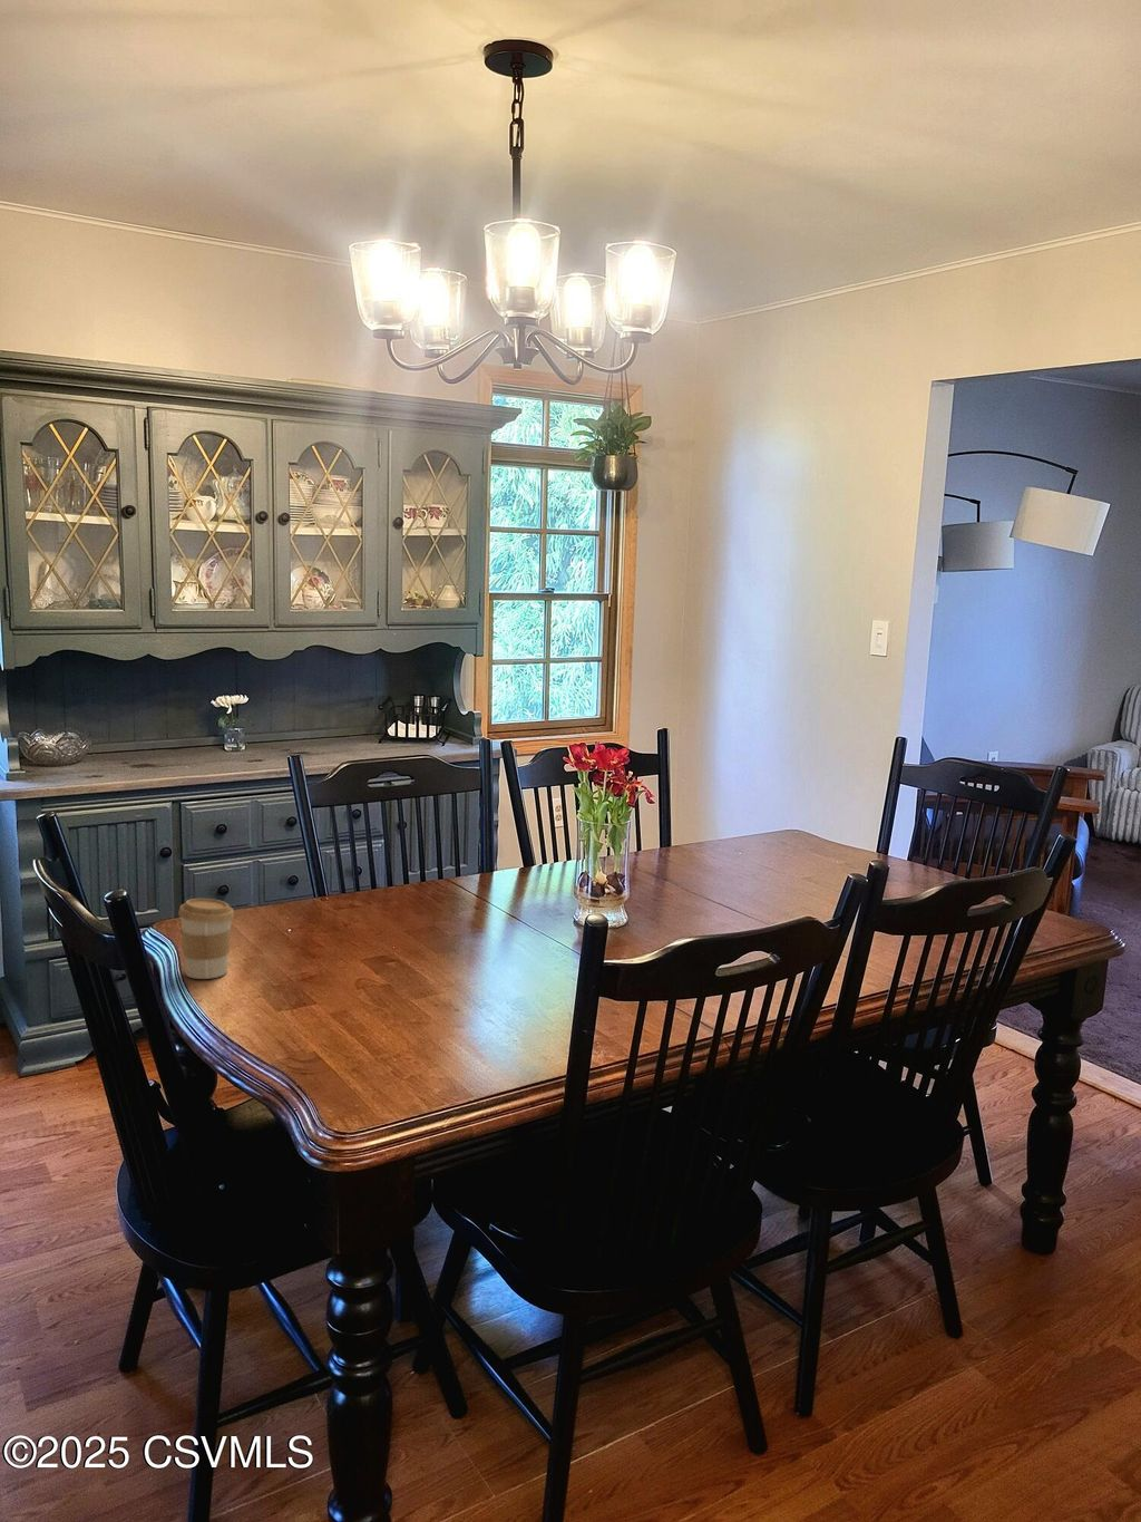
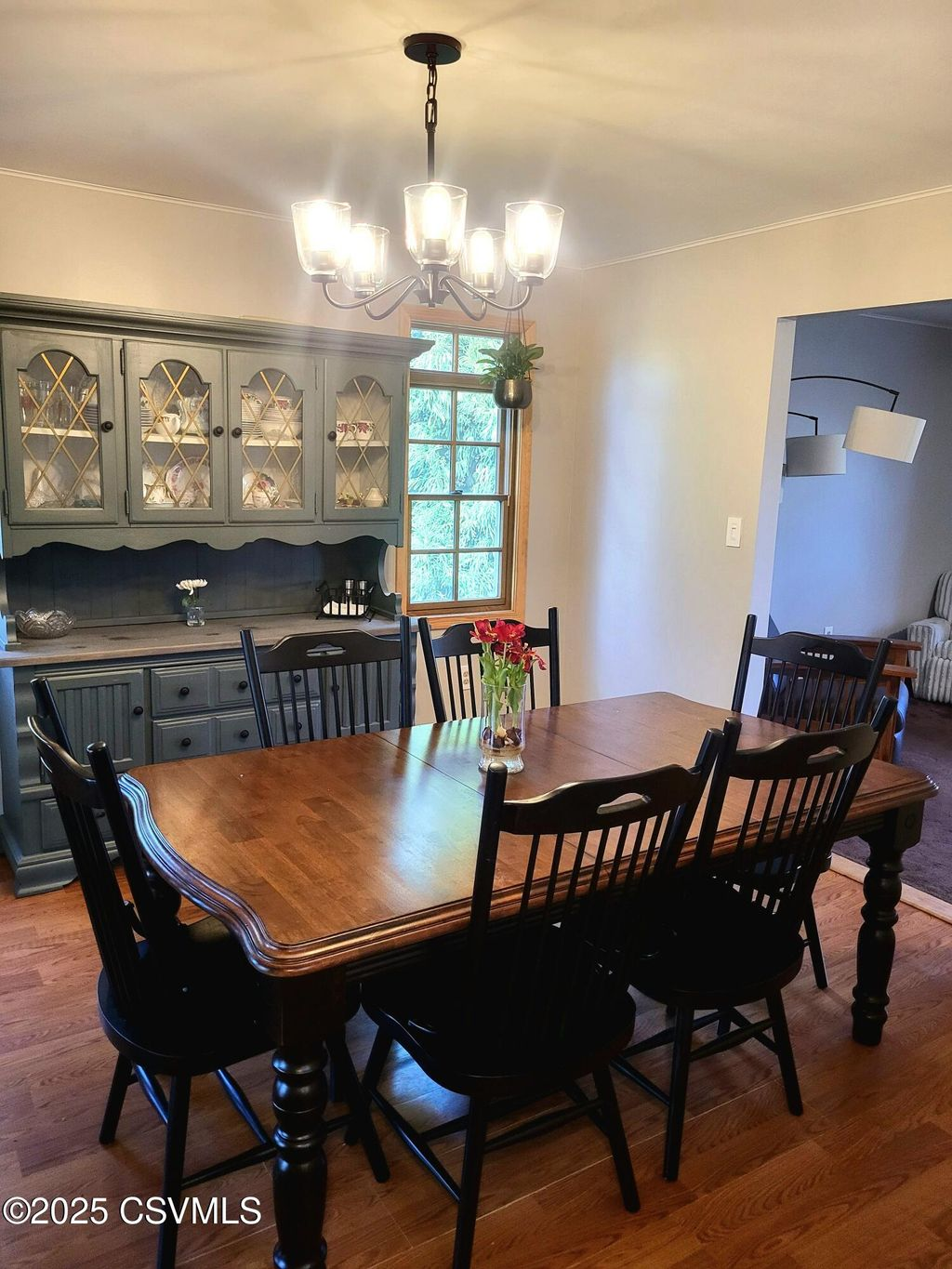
- coffee cup (206, 937)
